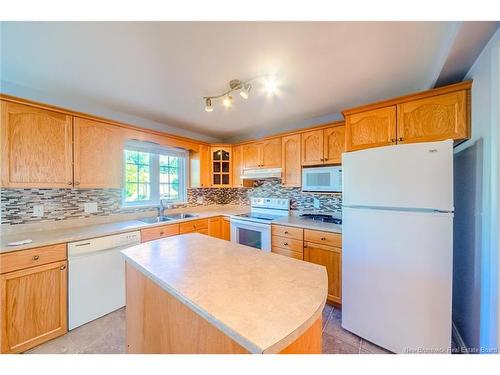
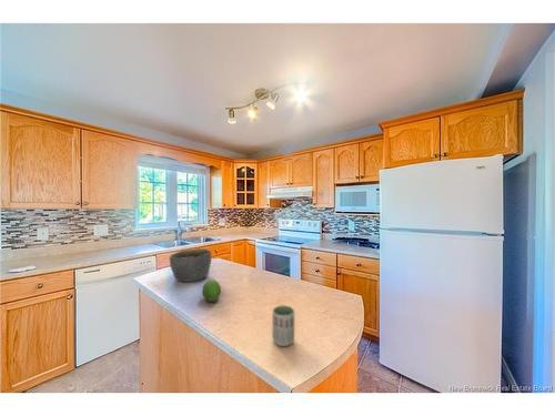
+ cup (283, 325)
+ bowl (191, 264)
+ fruit (212, 291)
